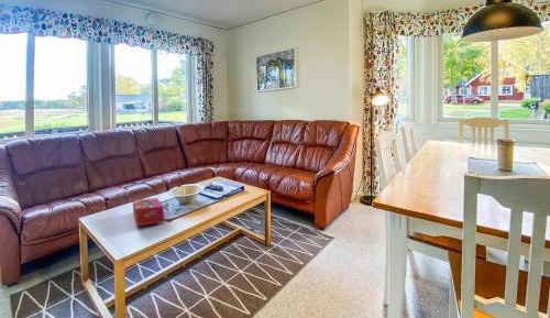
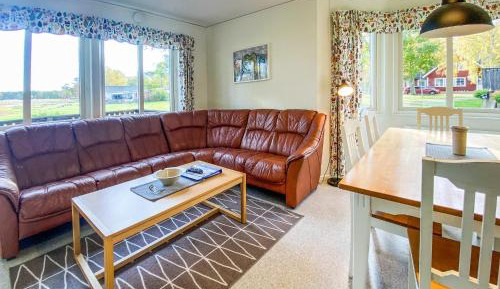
- tissue box (147, 210)
